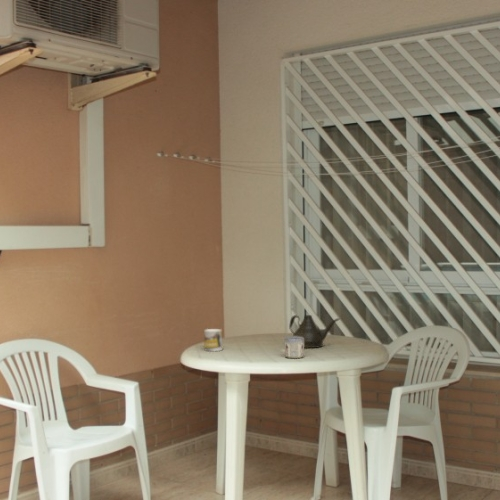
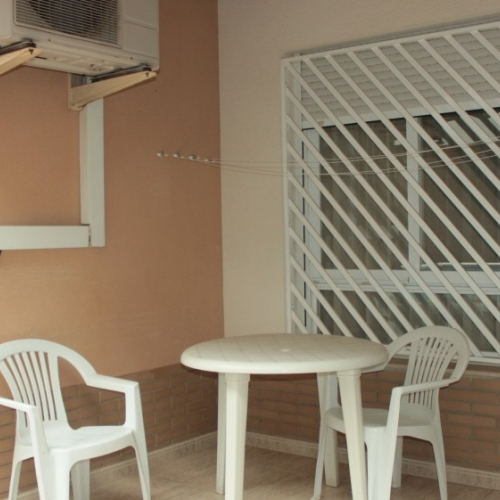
- mug (294, 346)
- teapot (314, 330)
- mug (214, 339)
